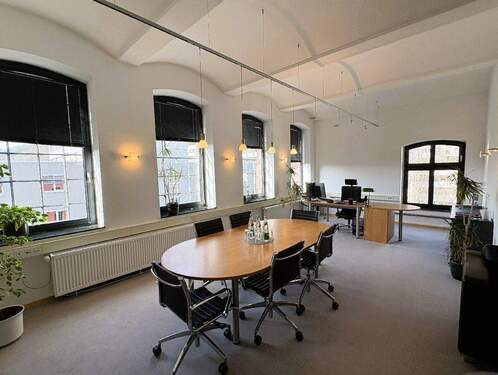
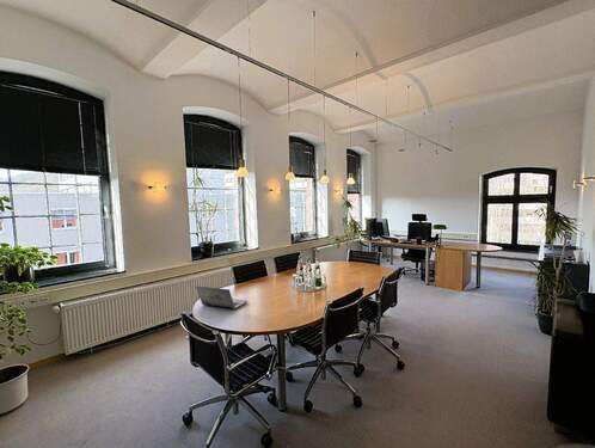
+ laptop (222, 294)
